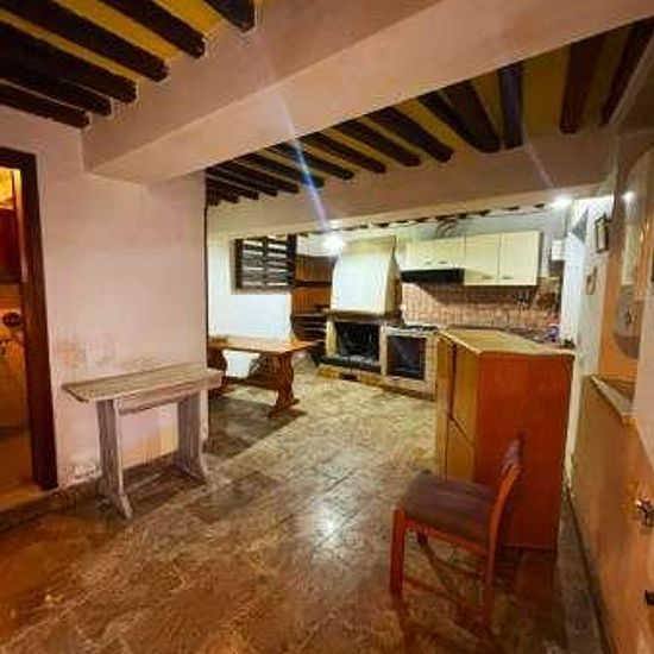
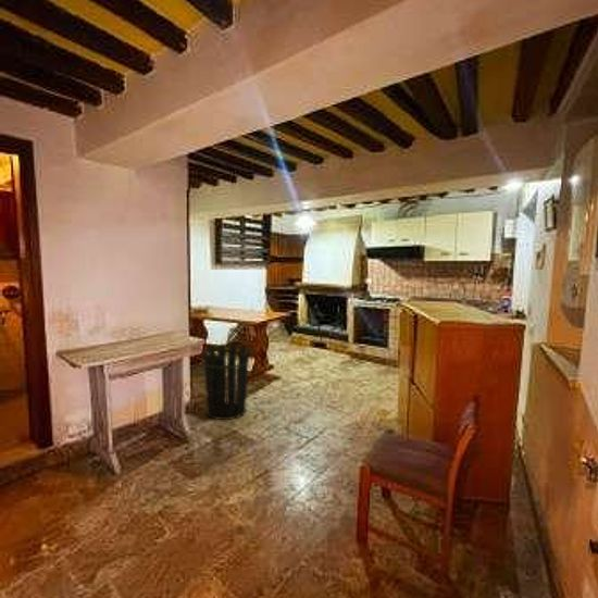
+ waste bin (225, 381)
